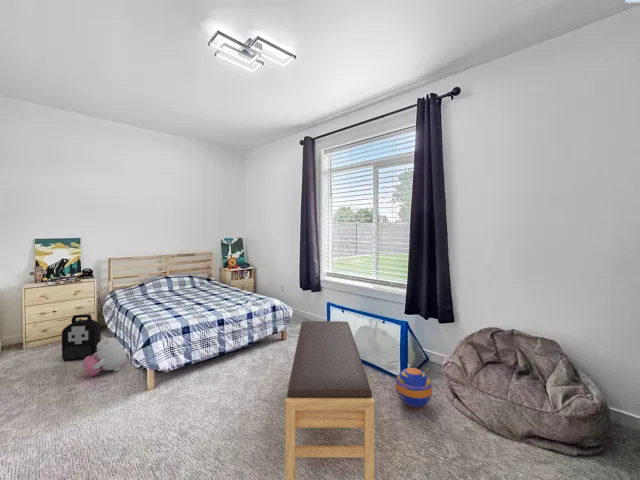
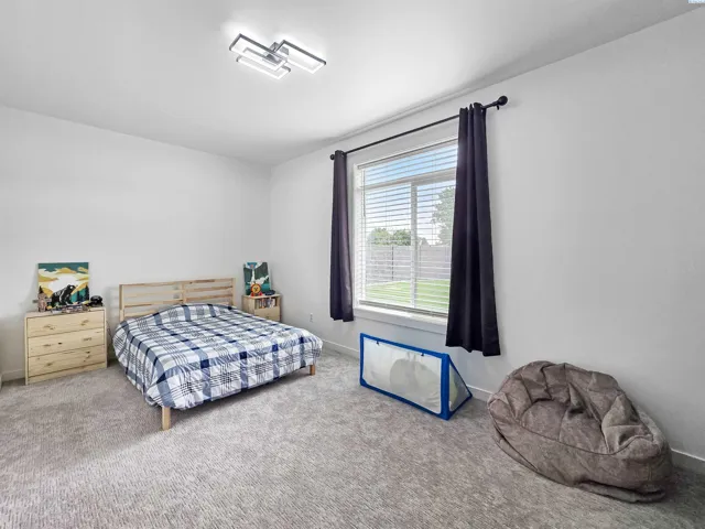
- ball (413, 387)
- plush toy (105, 354)
- backpack (82, 335)
- bench (326, 381)
